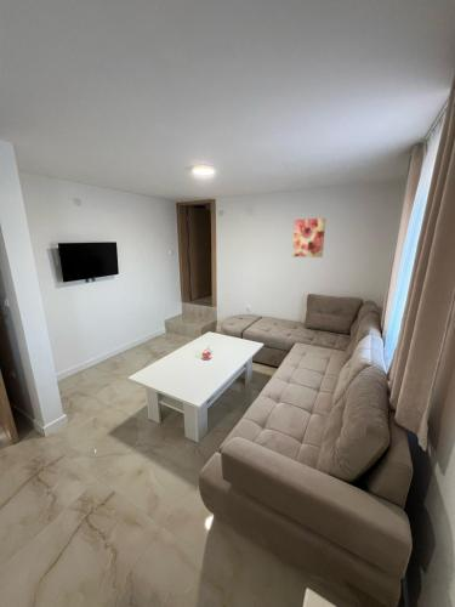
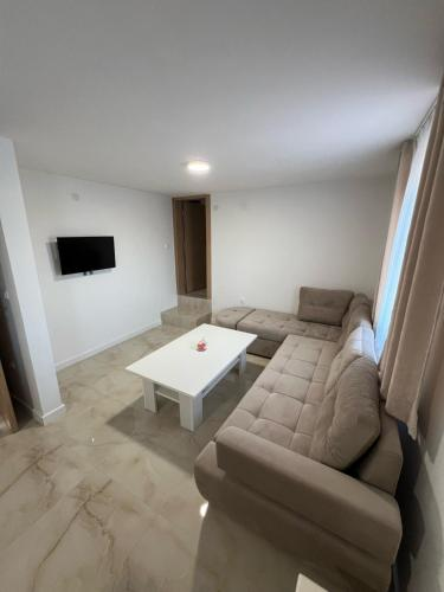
- wall art (308, 238)
